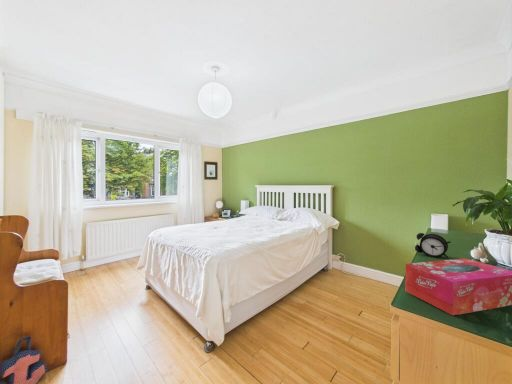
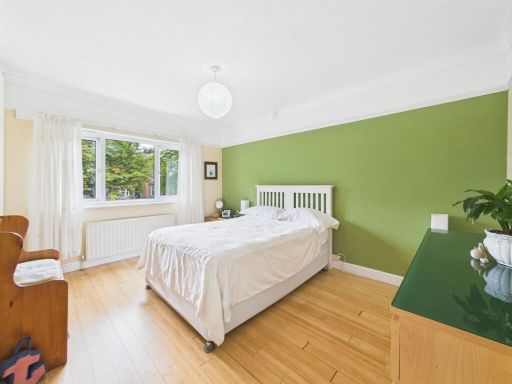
- tissue box (459, 282)
- alarm clock (431, 245)
